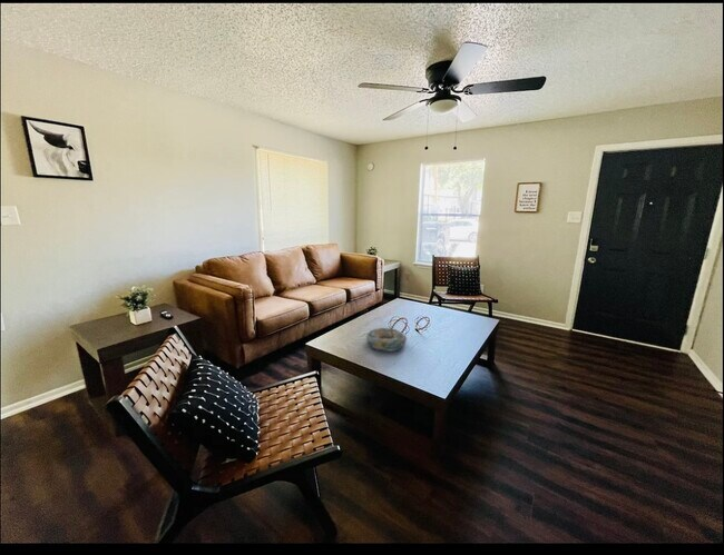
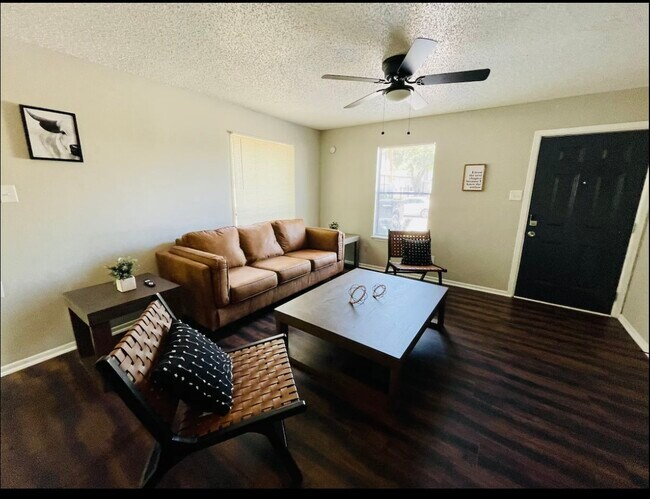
- decorative bowl (385, 338)
